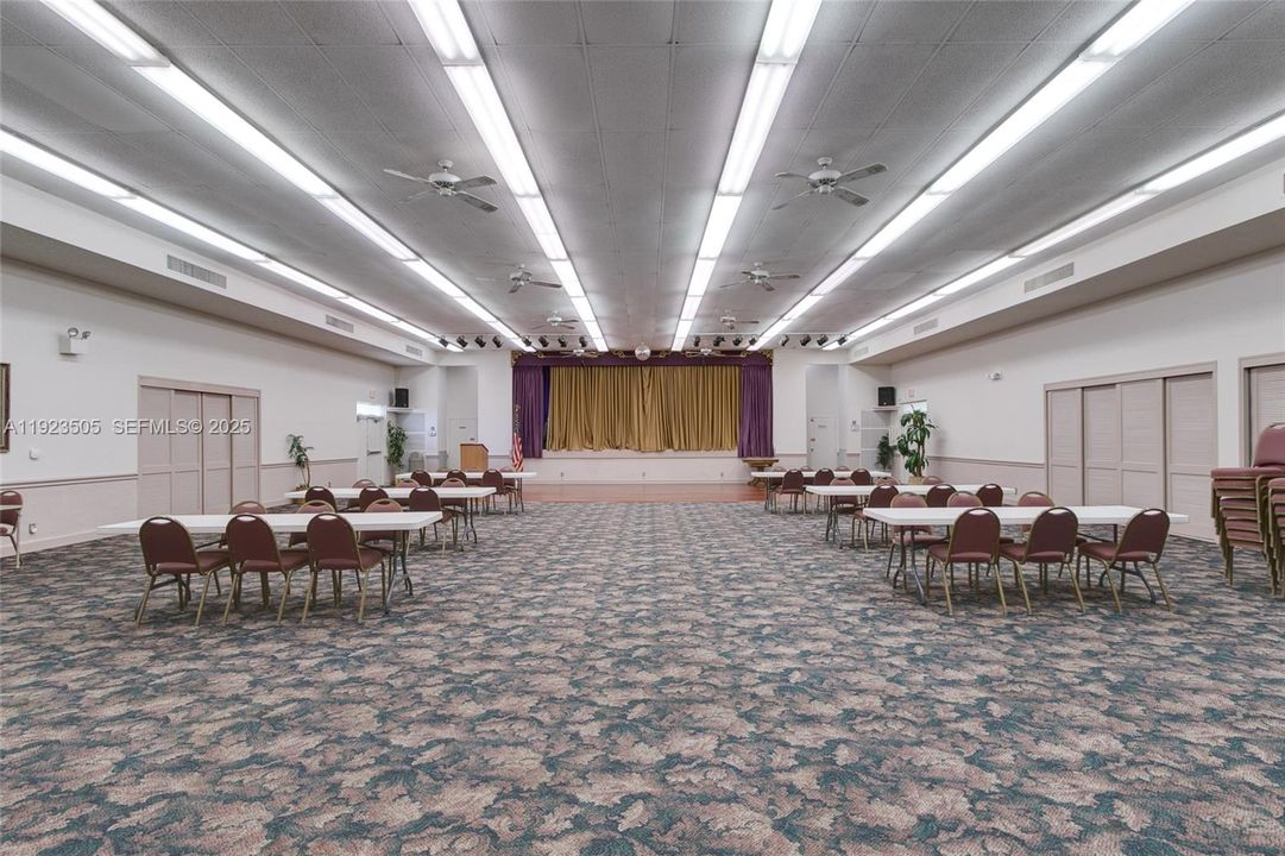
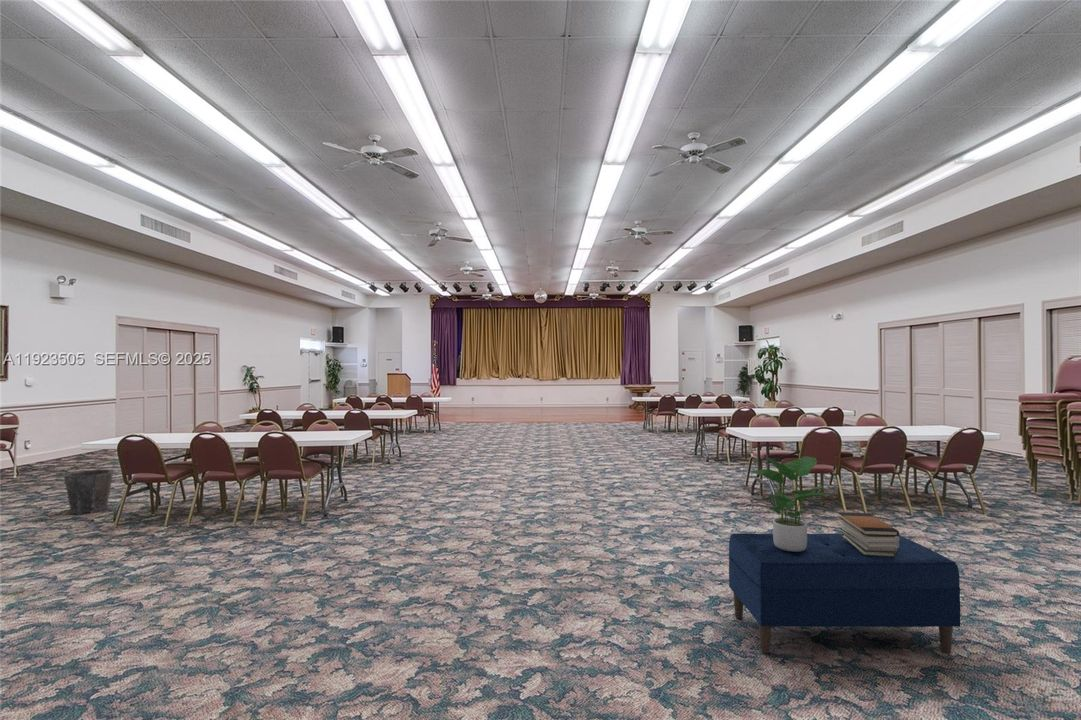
+ bench (835, 590)
+ waste bin (89, 491)
+ potted plant (795, 501)
+ book stack (867, 535)
